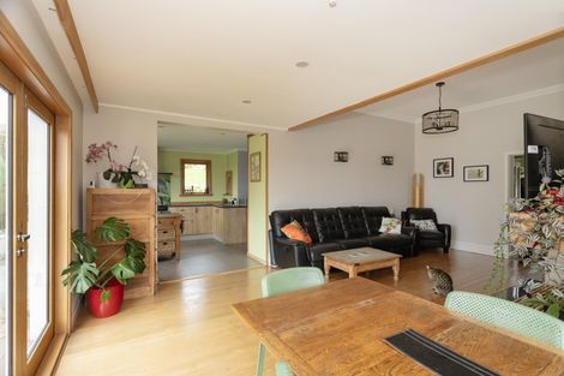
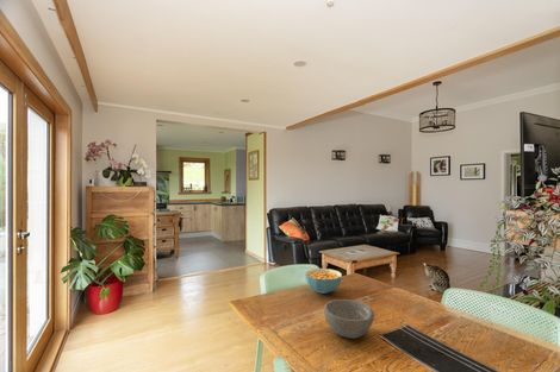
+ cereal bowl (323, 282)
+ bowl (348, 320)
